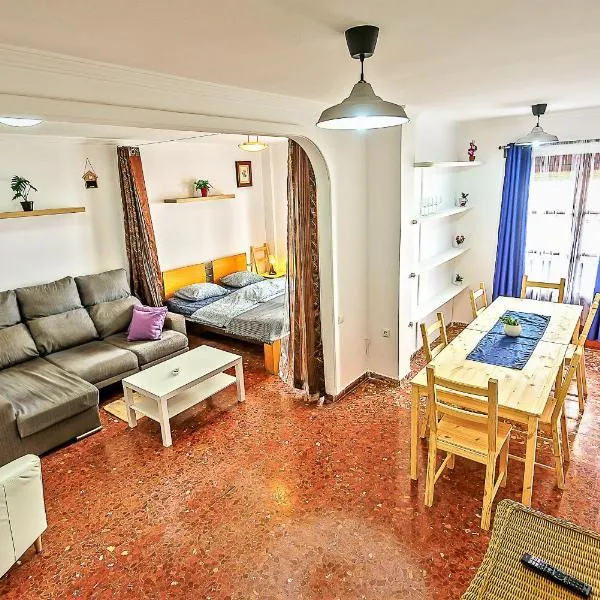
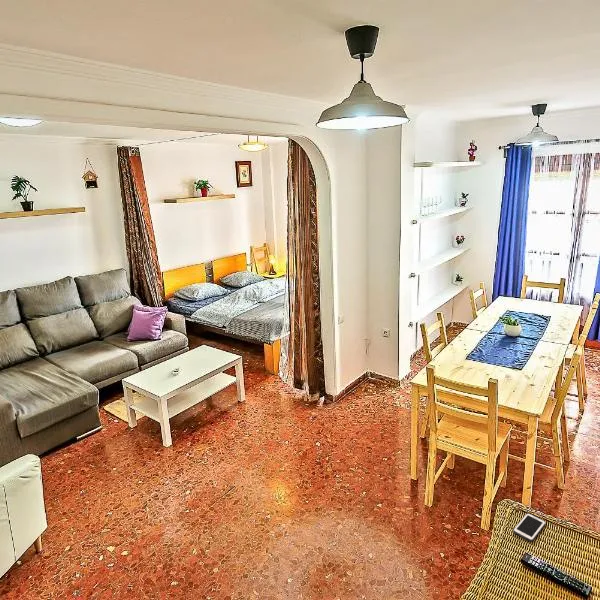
+ cell phone (529, 526)
